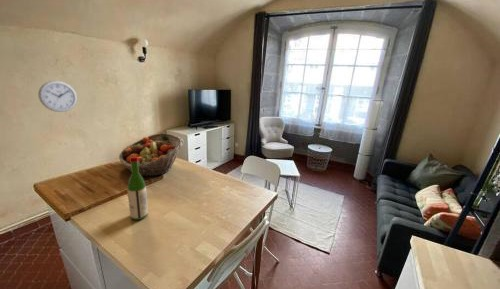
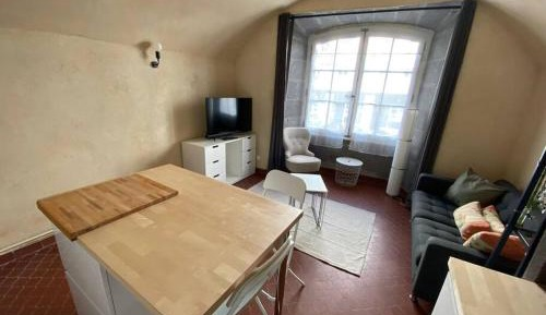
- wine bottle (136, 187)
- wall clock (59, 96)
- fruit basket (152, 153)
